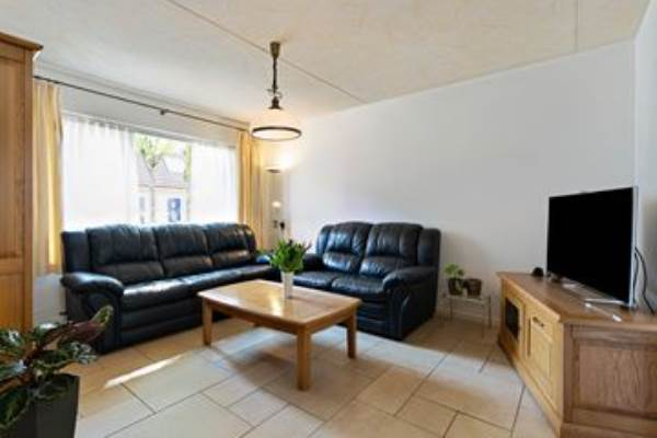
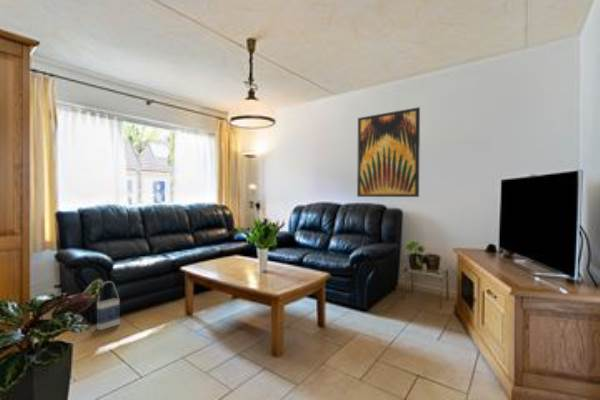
+ wall art (386, 155)
+ bag (108, 303)
